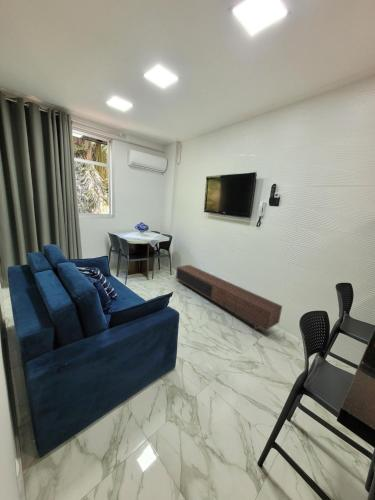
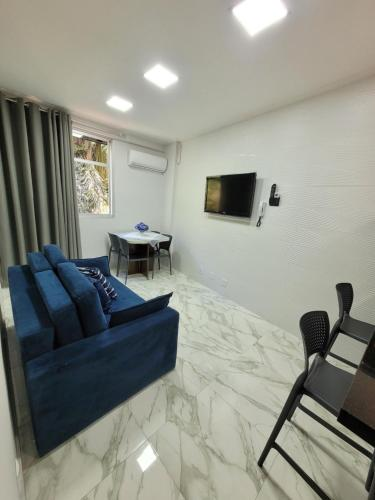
- media console (217, 291)
